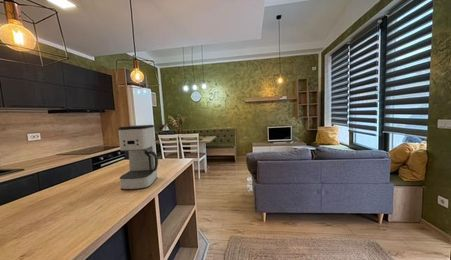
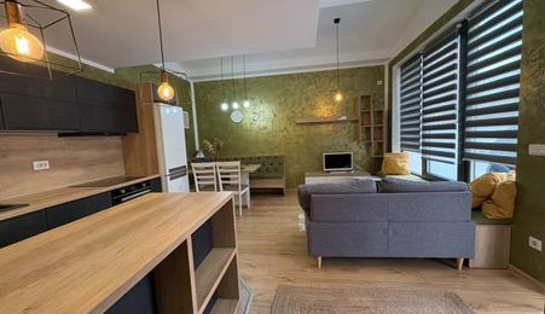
- coffee maker (140, 154)
